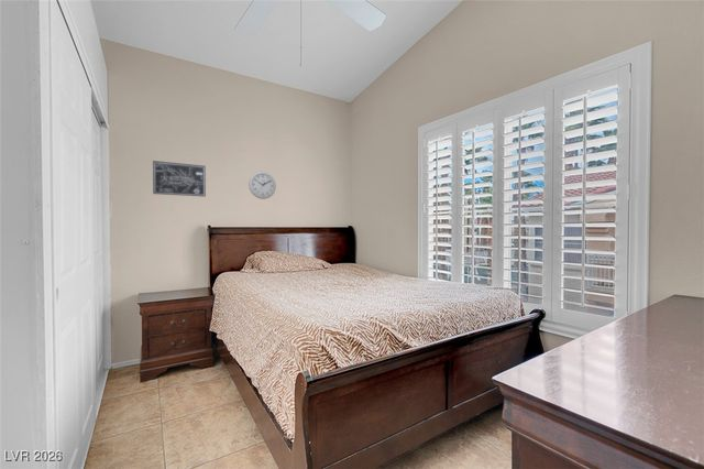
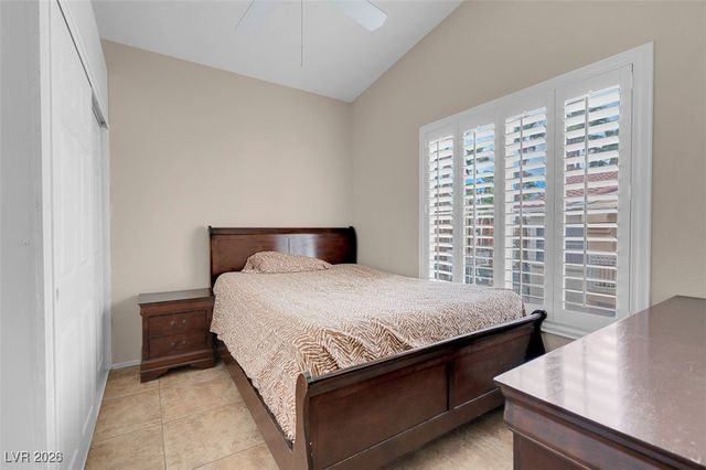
- wall clock (262, 185)
- wall art (179, 178)
